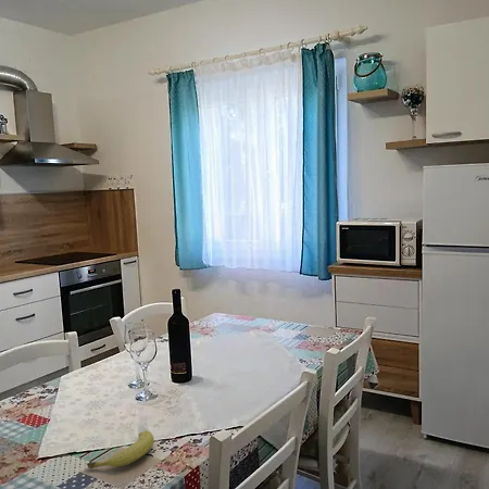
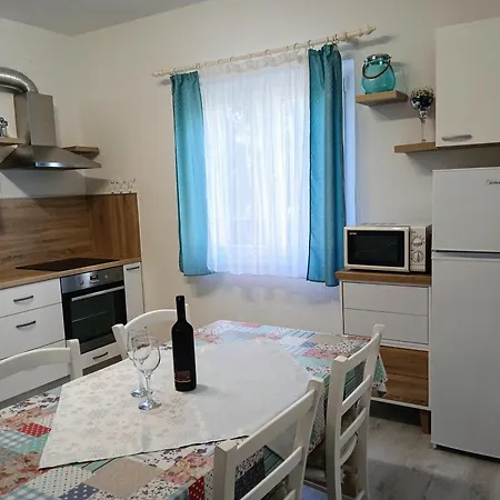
- fruit (127, 448)
